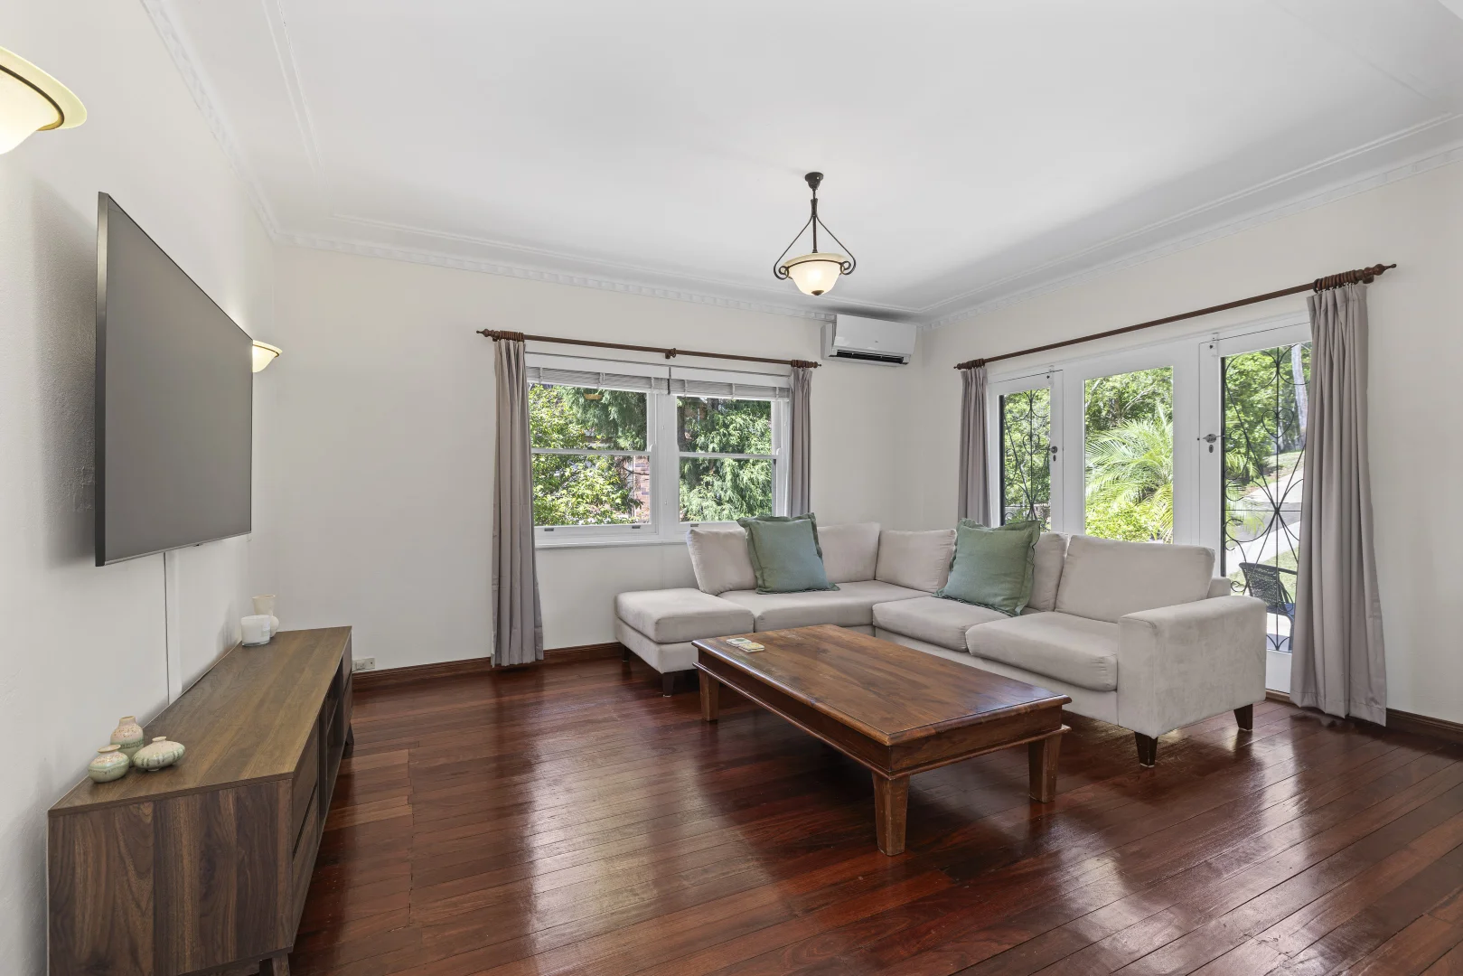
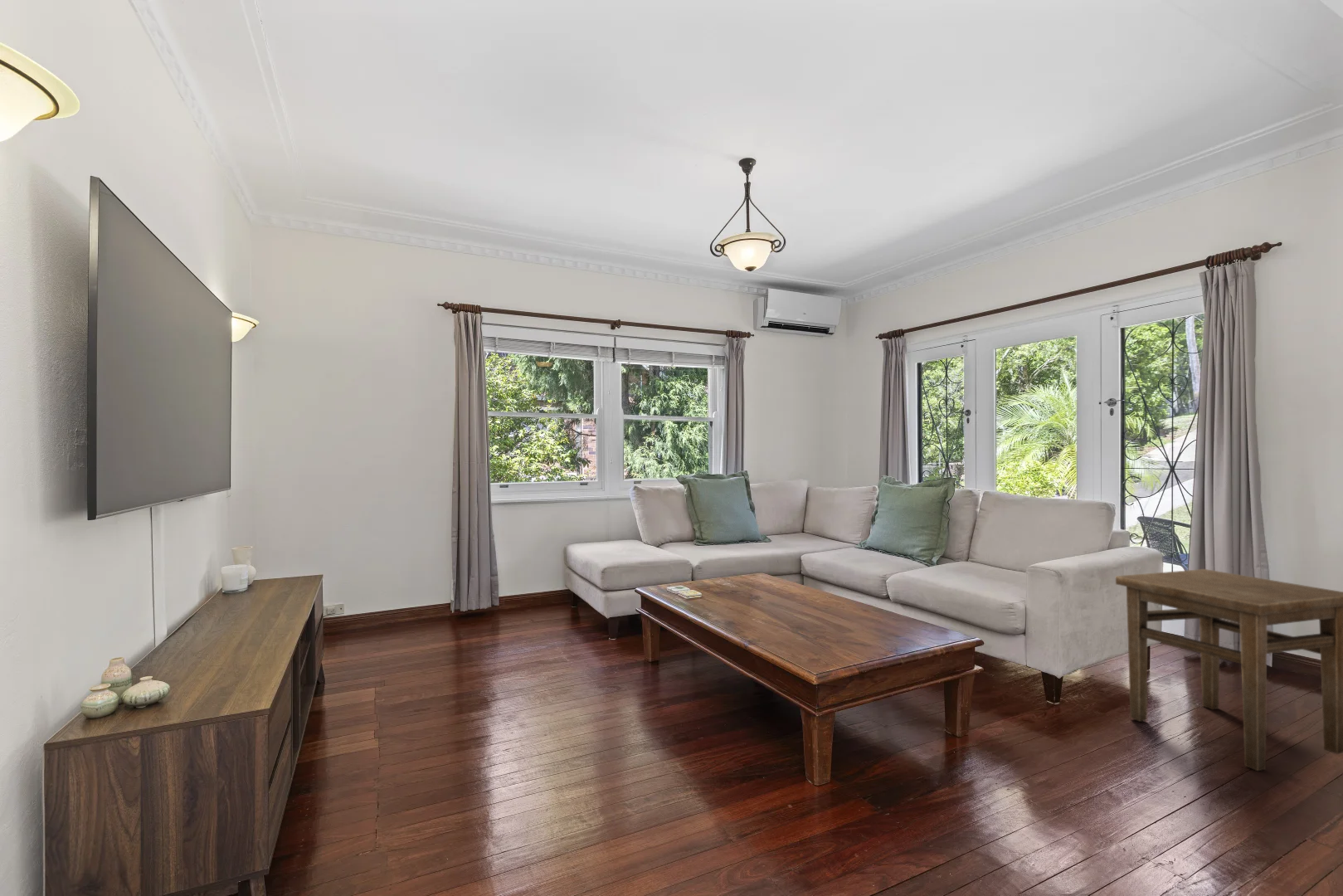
+ side table (1229, 659)
